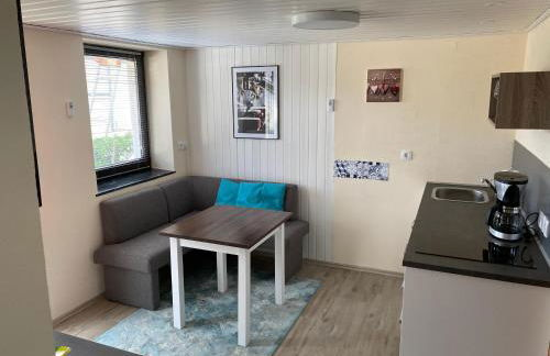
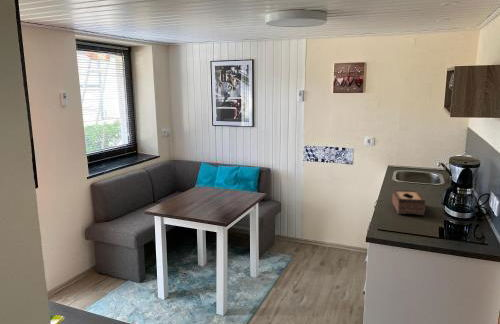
+ tissue box (407, 201)
